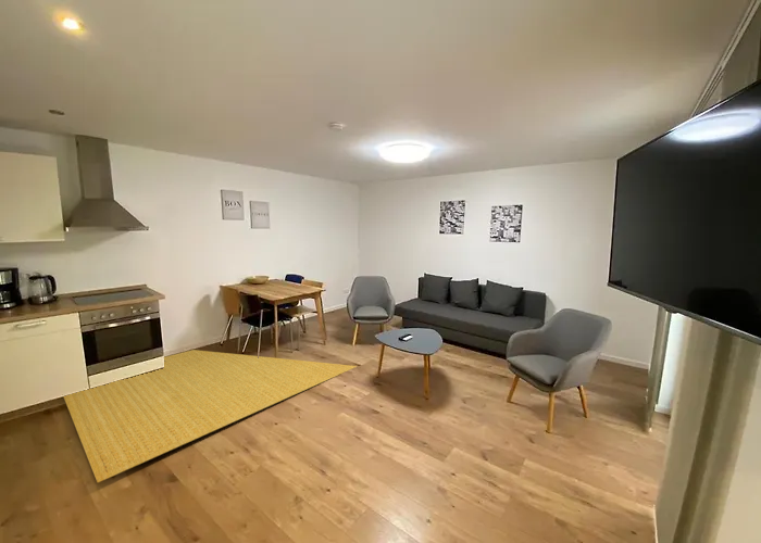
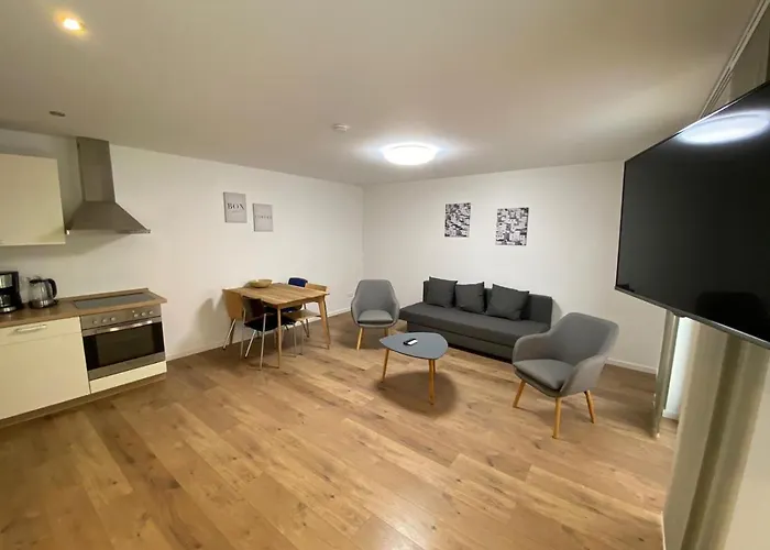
- rug (245, 366)
